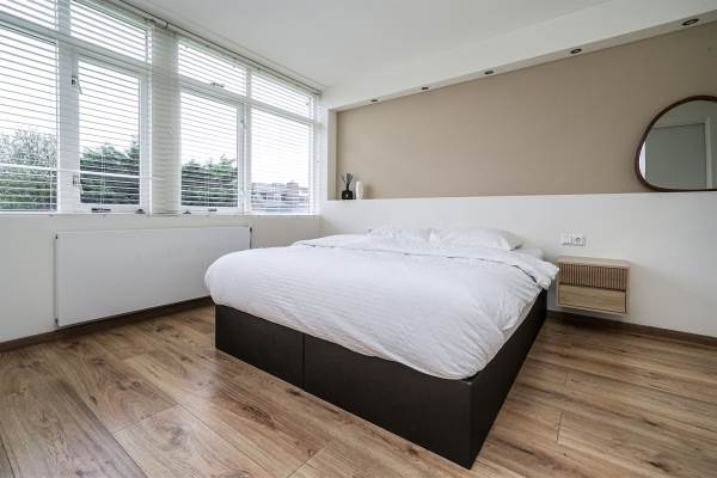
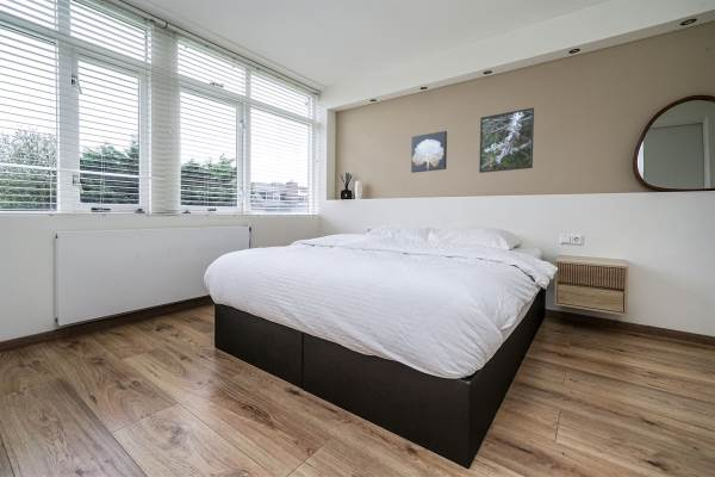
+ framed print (505, 141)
+ wall art (428, 151)
